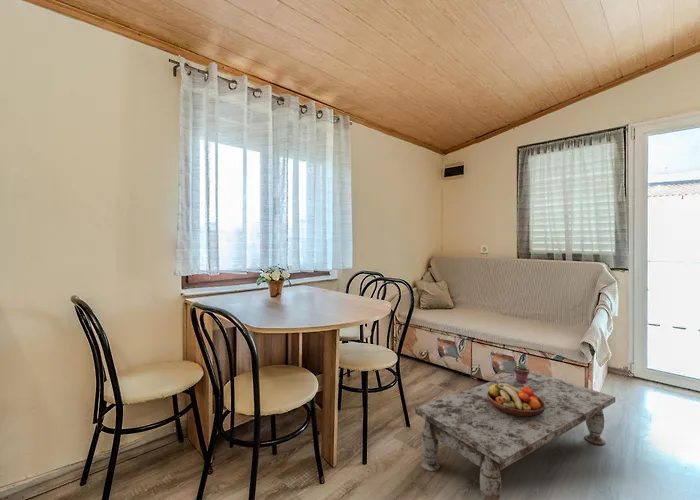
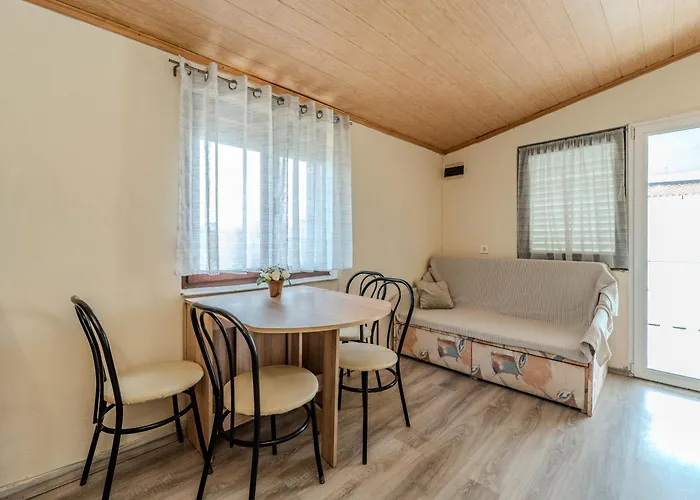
- fruit bowl (515, 396)
- coffee table (517, 427)
- potted succulent (521, 372)
